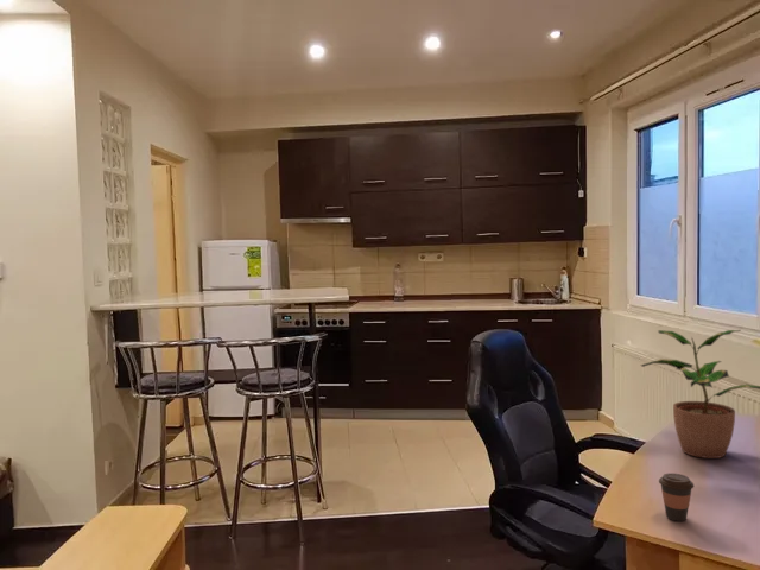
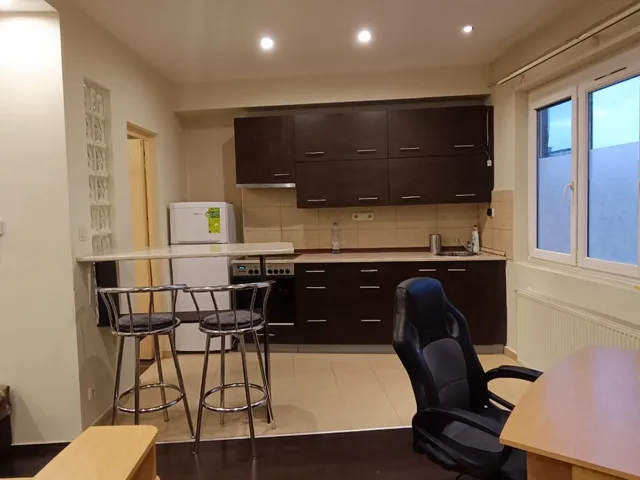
- potted plant (699, 385)
- coffee cup (676, 496)
